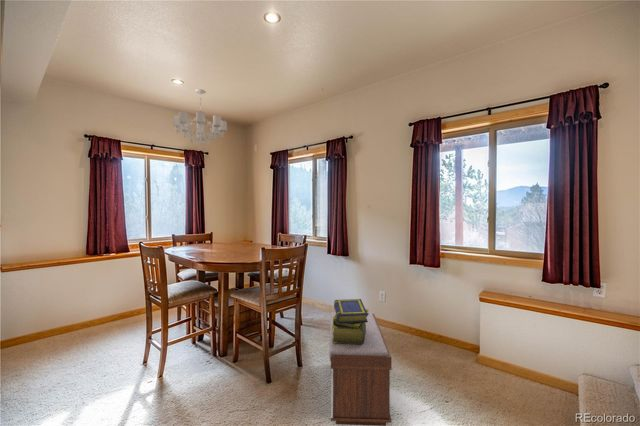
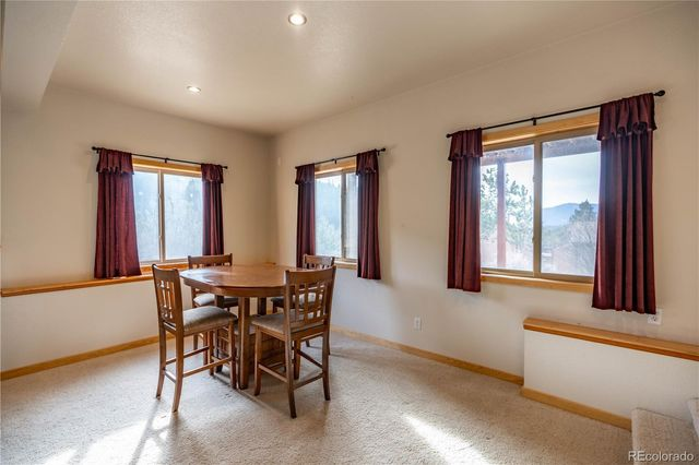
- bench (355, 359)
- stack of books (350, 319)
- chandelier (200, 117)
